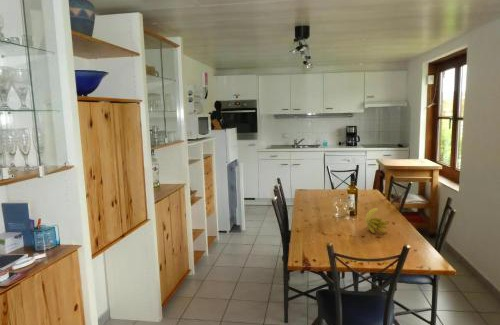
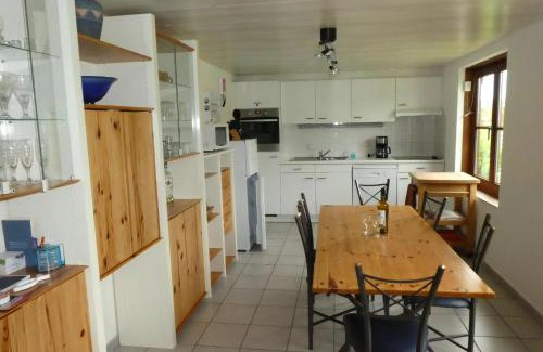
- banana (376, 220)
